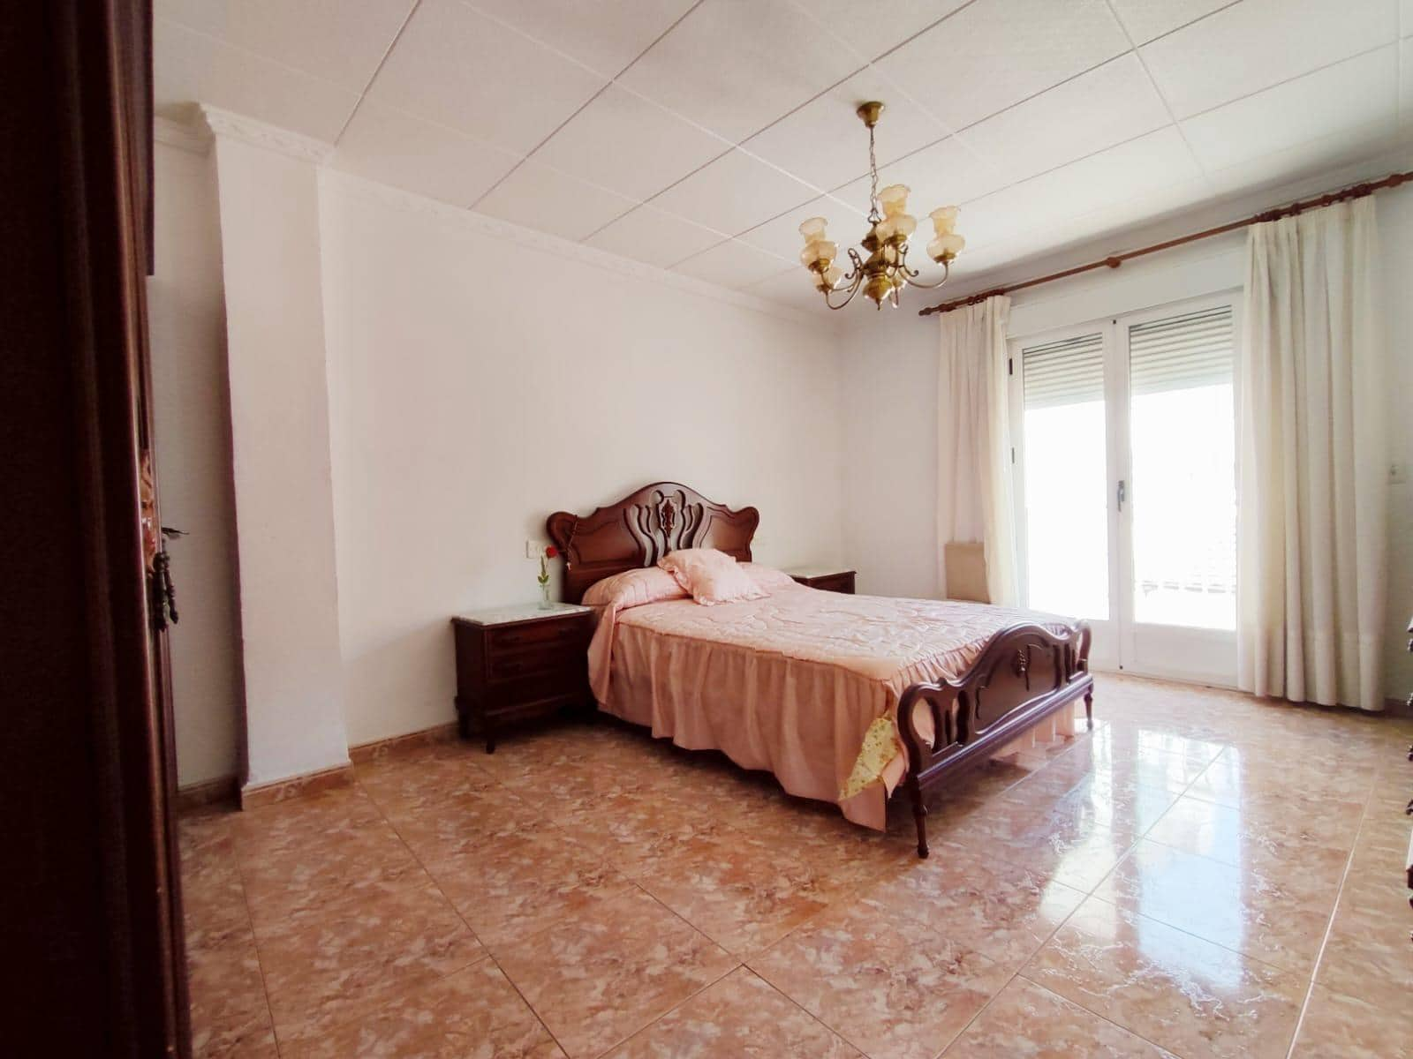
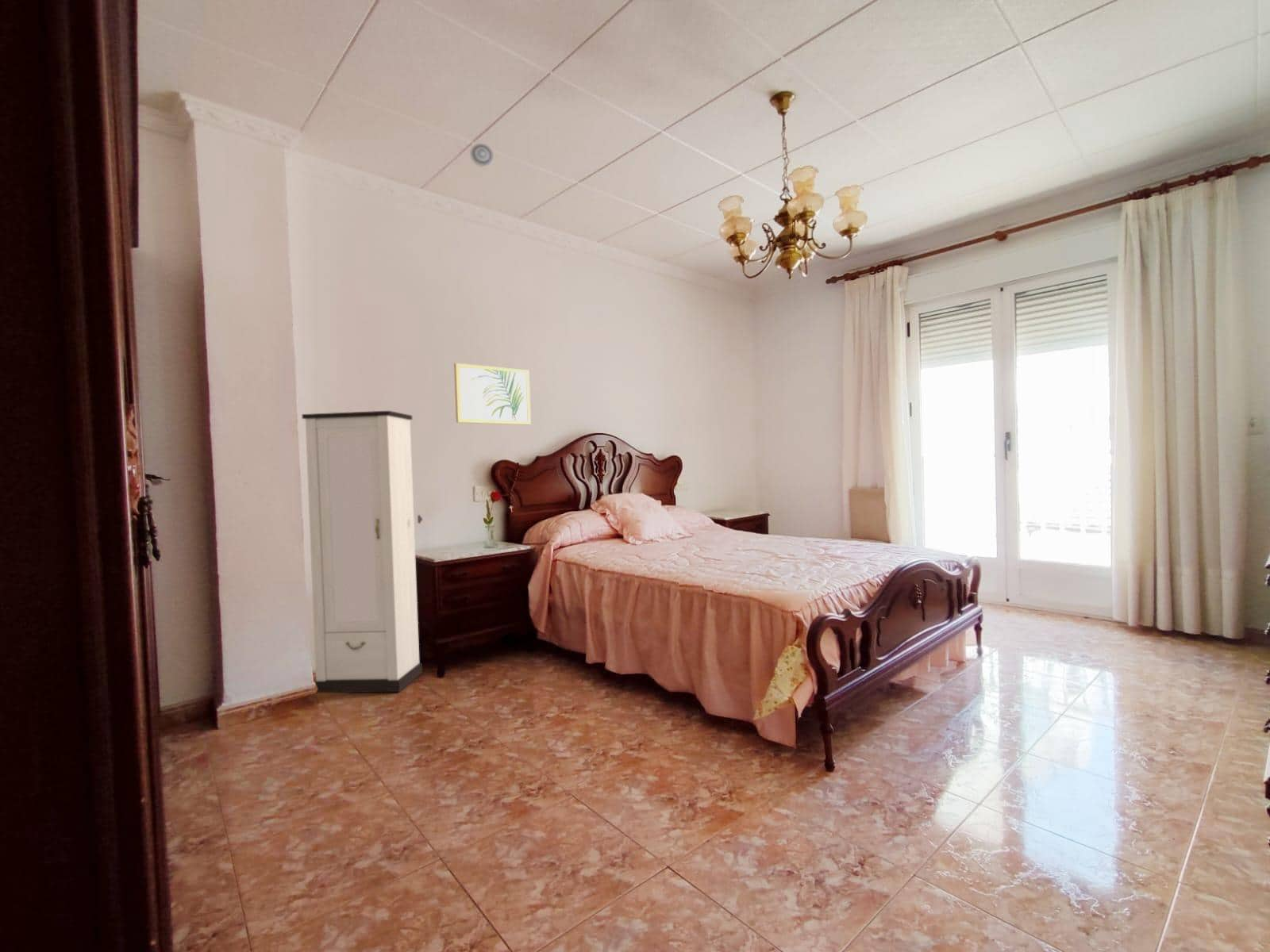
+ wall art (494, 395)
+ cabinet (365, 549)
+ smoke detector (482, 154)
